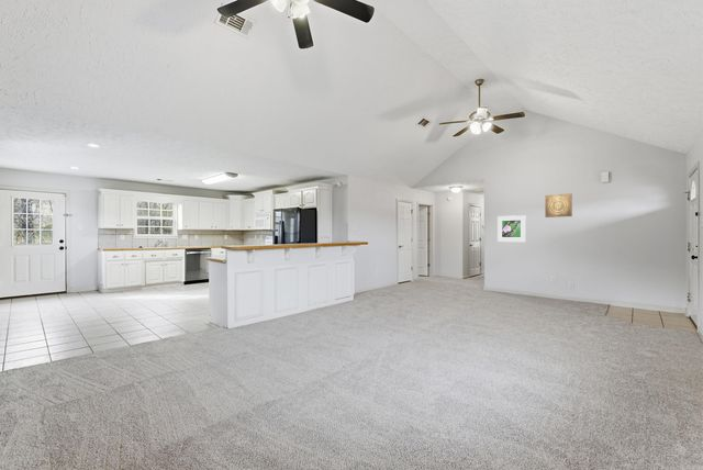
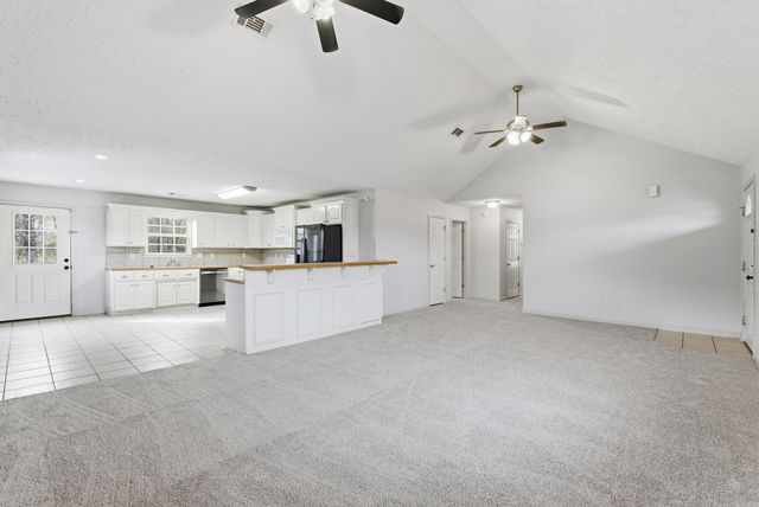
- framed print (511, 228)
- wall art (558, 205)
